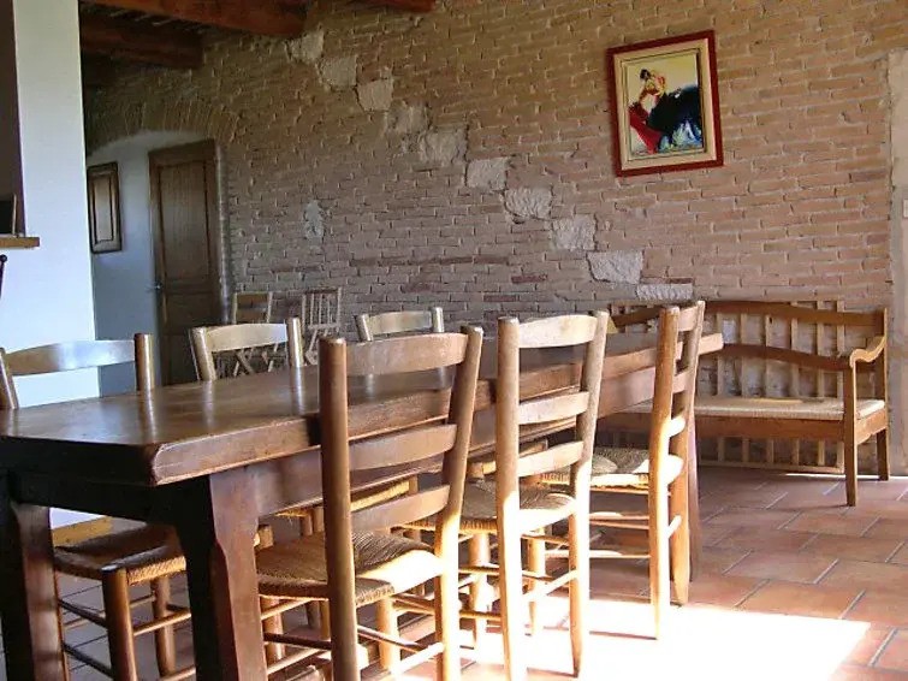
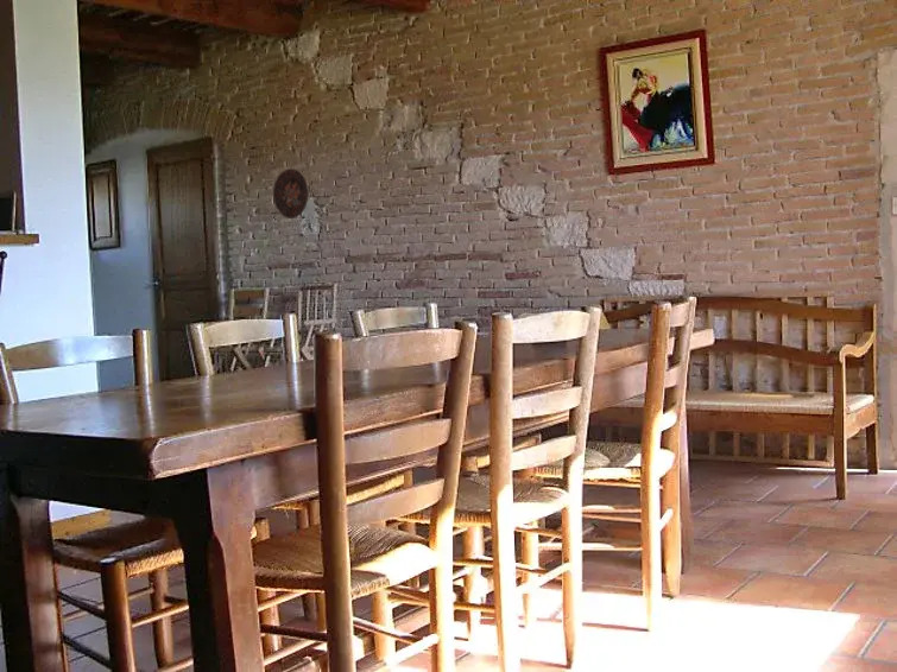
+ decorative plate (291, 194)
